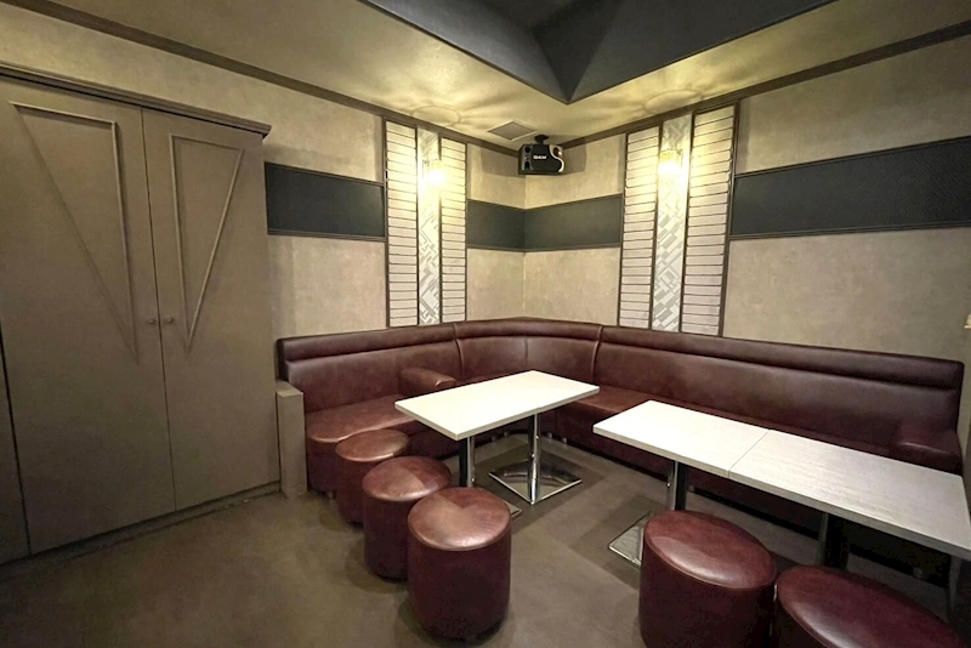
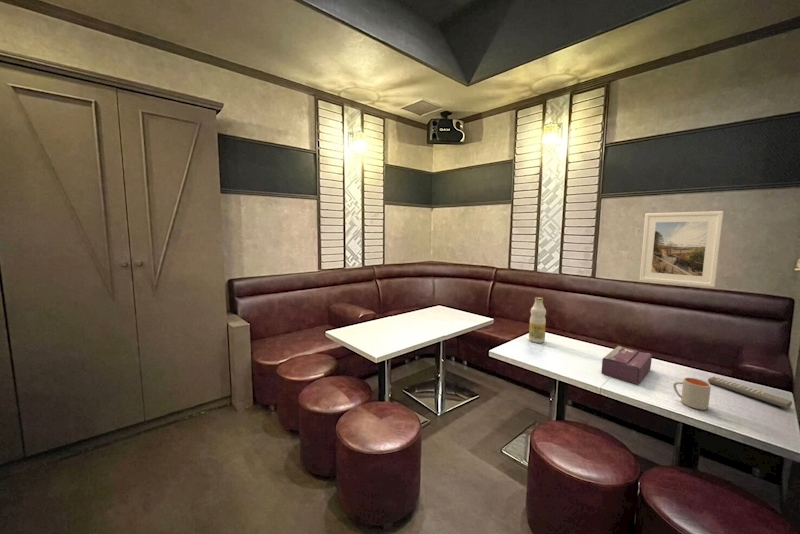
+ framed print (678, 248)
+ mug (690, 392)
+ tissue box (627, 363)
+ beverage bottle (537, 319)
+ remote control (746, 391)
